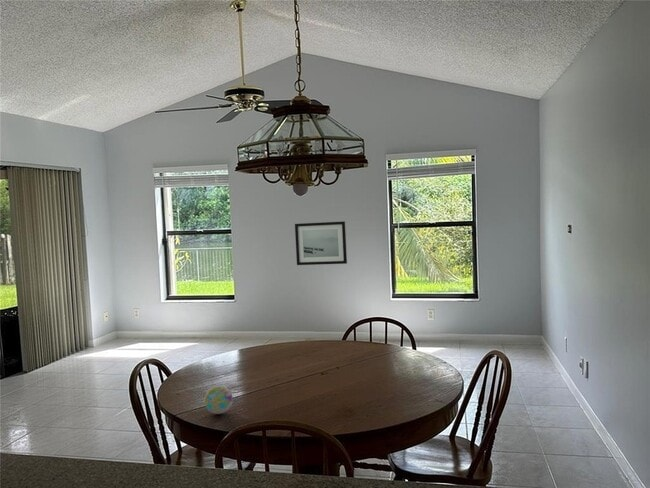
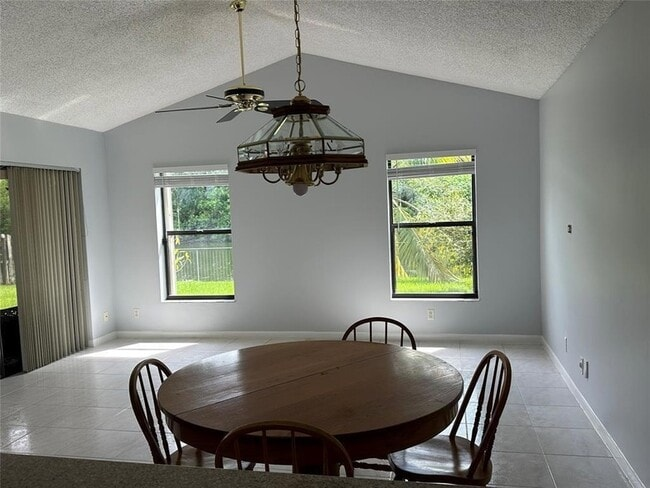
- wall art (320, 243)
- decorative ball (218, 399)
